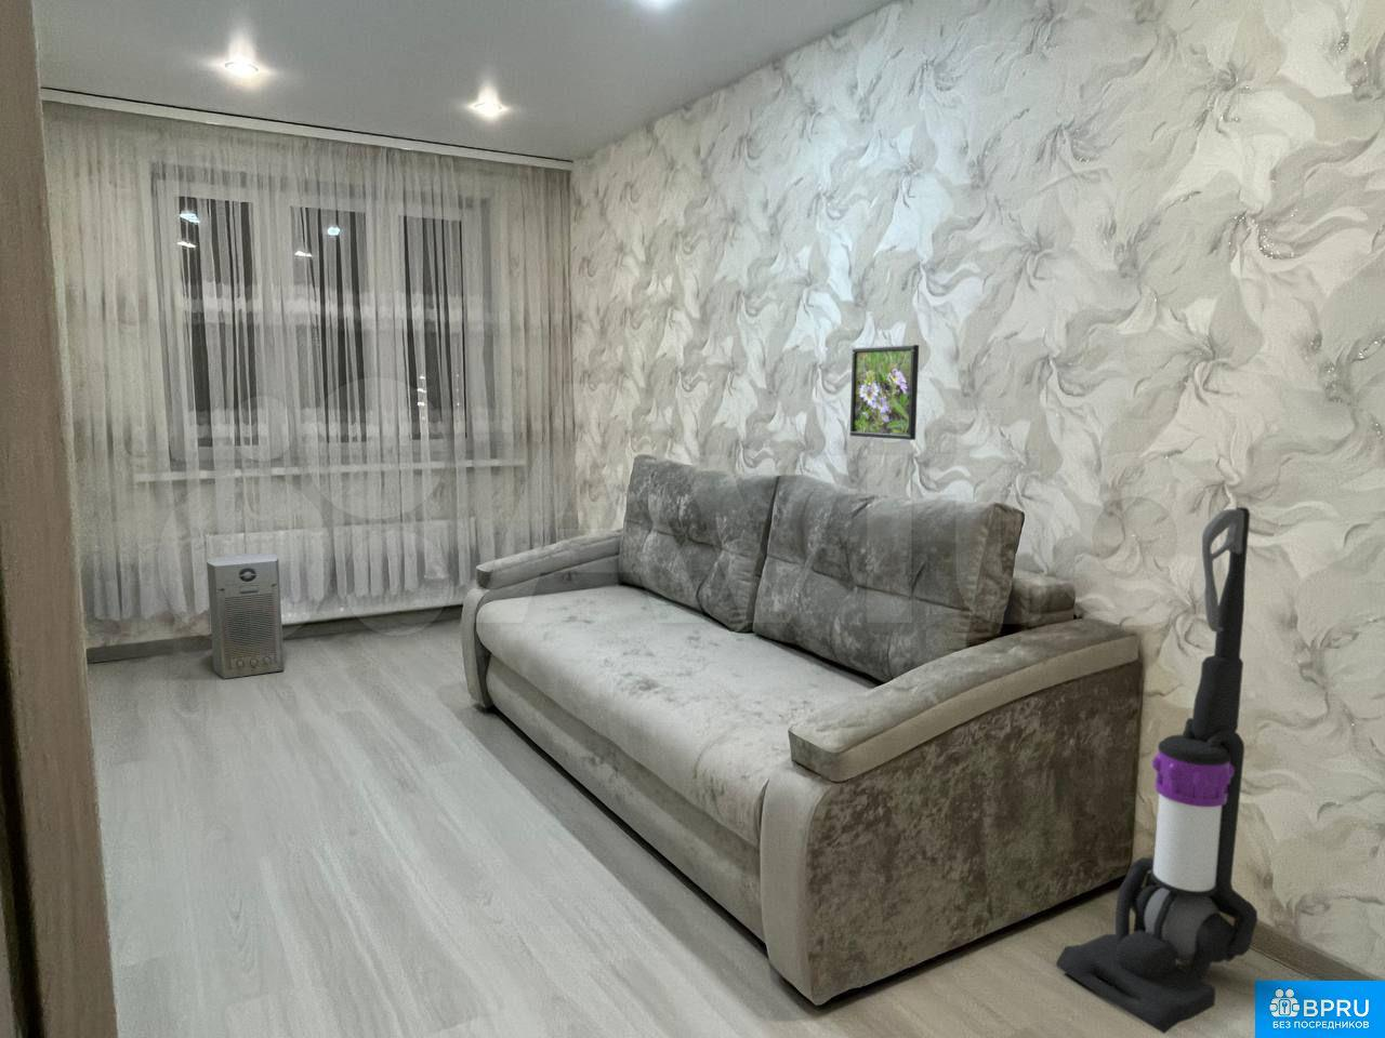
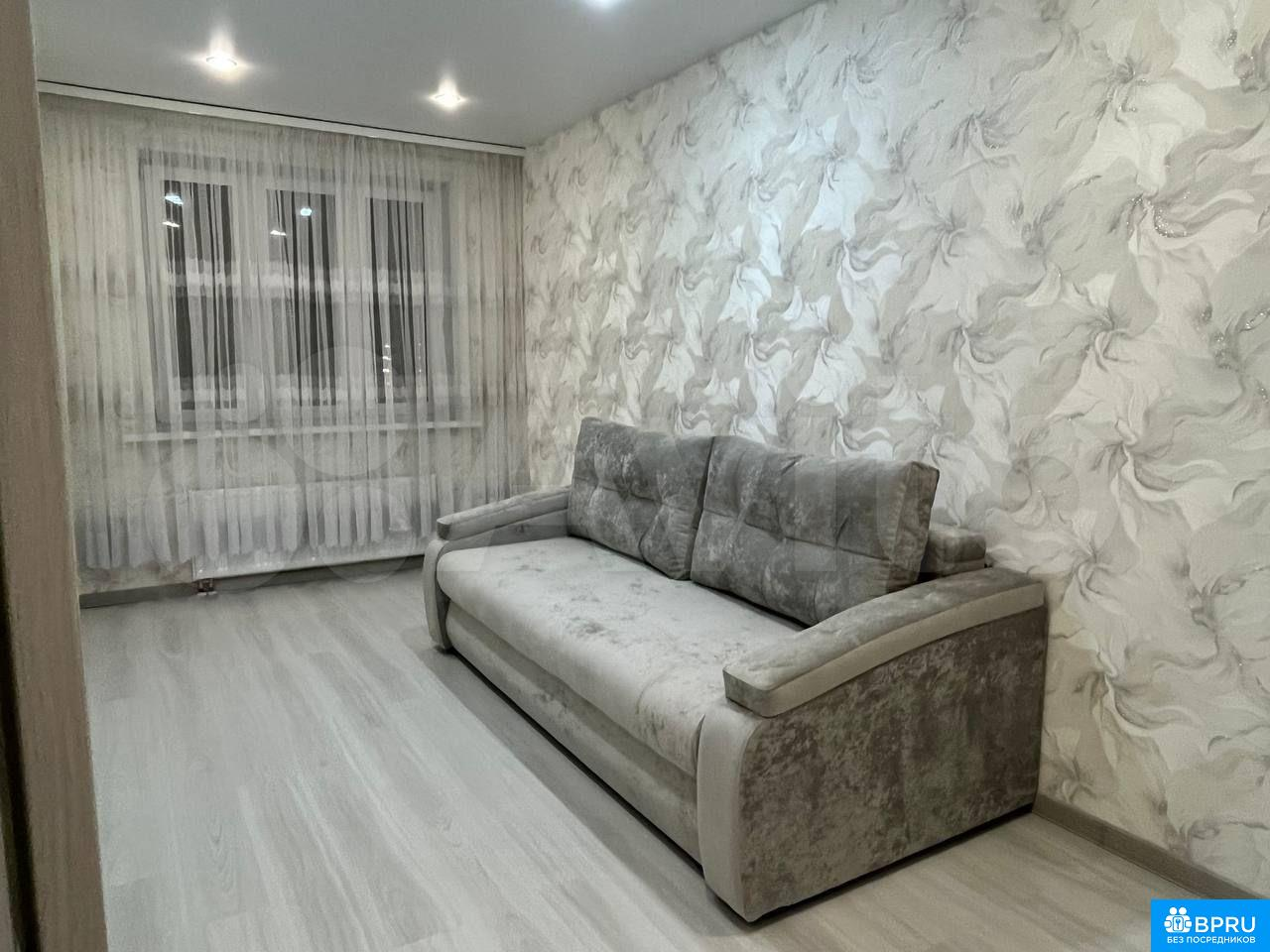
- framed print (882, 391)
- vacuum cleaner (1183, 749)
- fan (245, 612)
